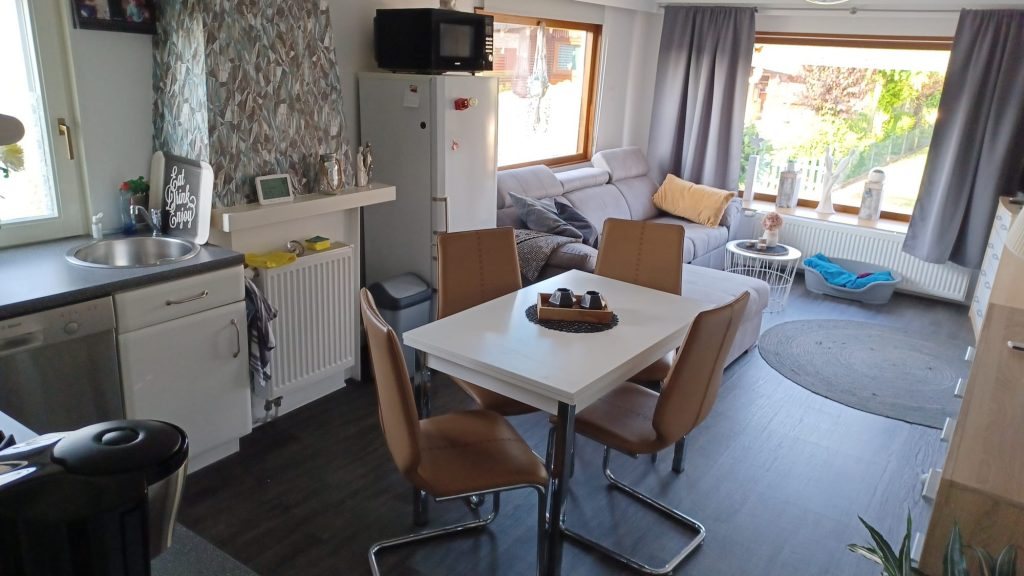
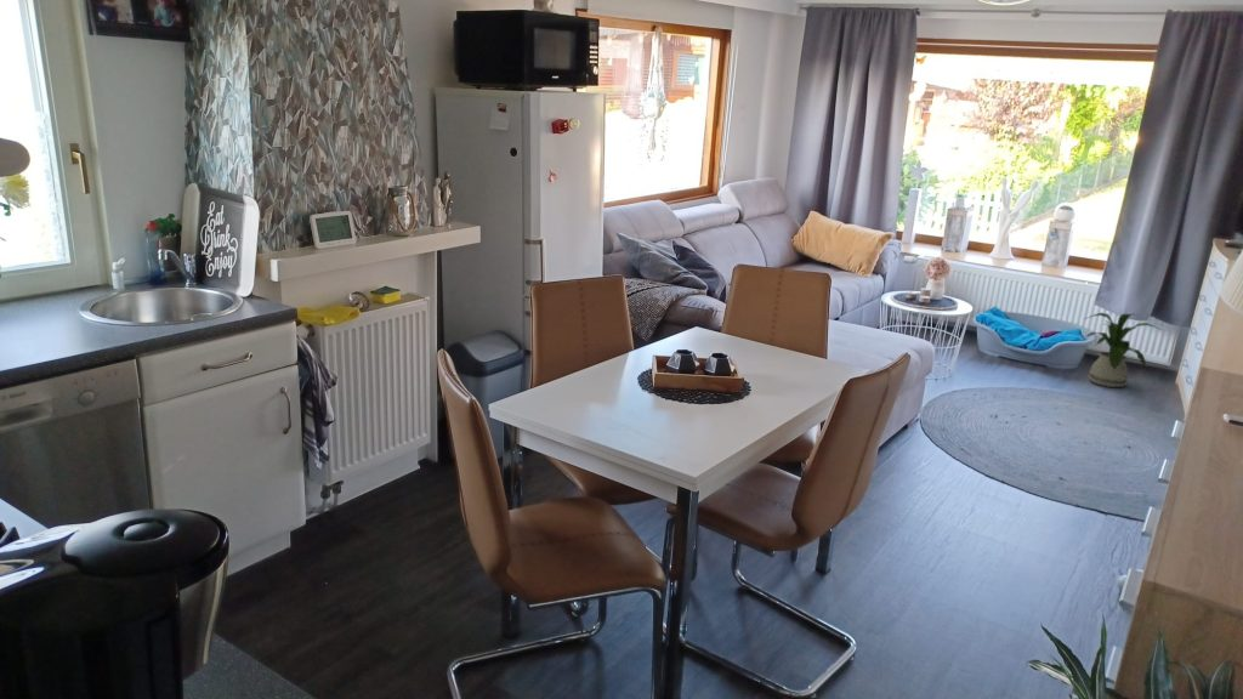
+ house plant (1118, 345)
